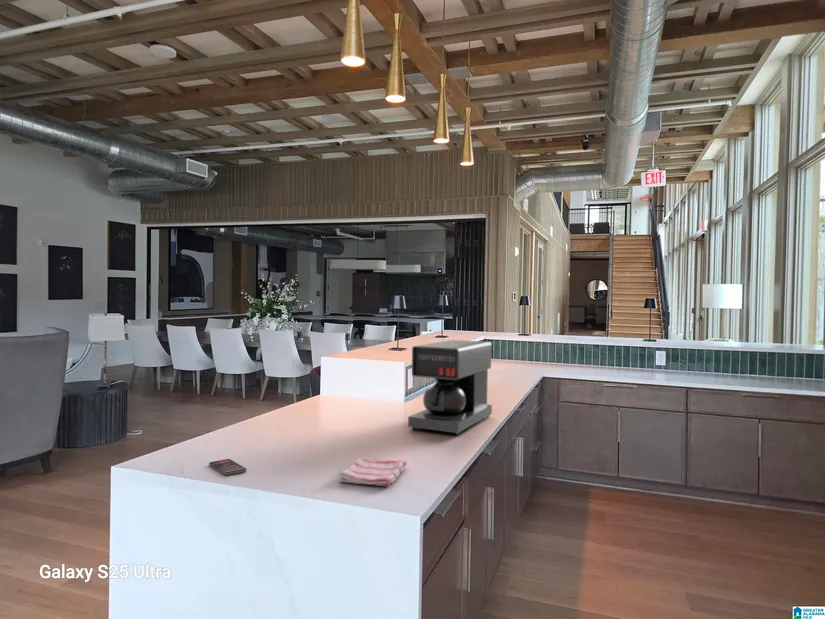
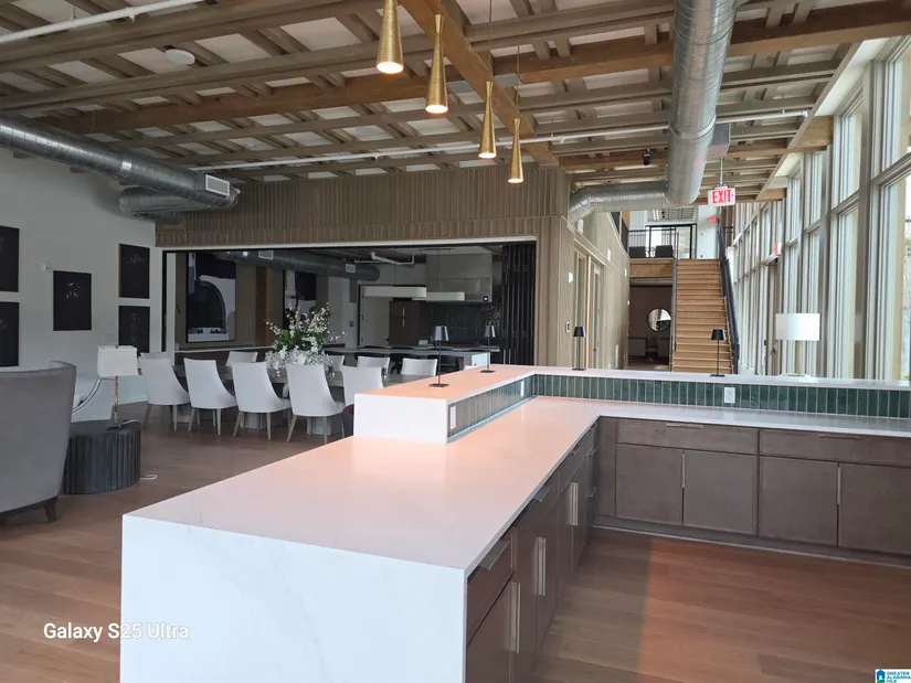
- dish towel (374, 469)
- coffee maker (453, 383)
- smartphone (227, 466)
